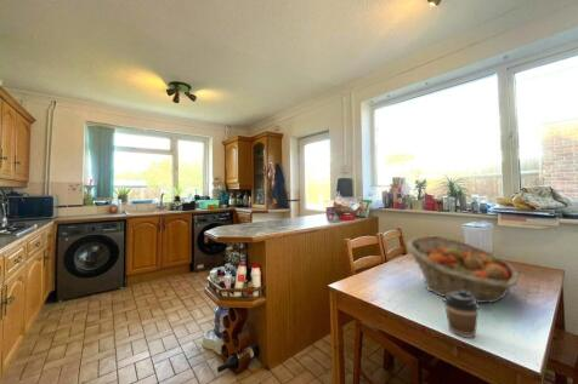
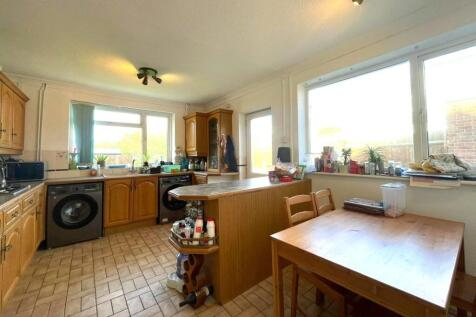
- fruit basket (458, 264)
- coffee cup (460, 313)
